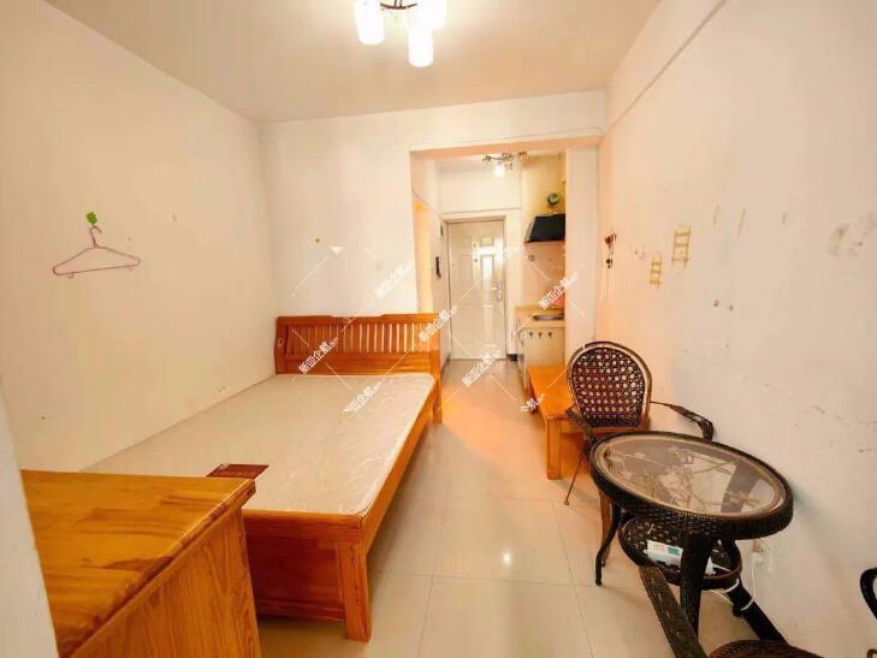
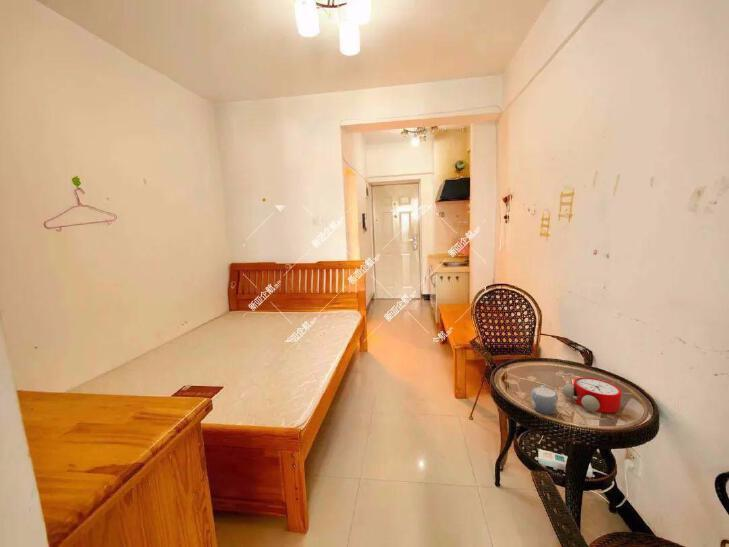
+ mug (543, 398)
+ alarm clock (596, 394)
